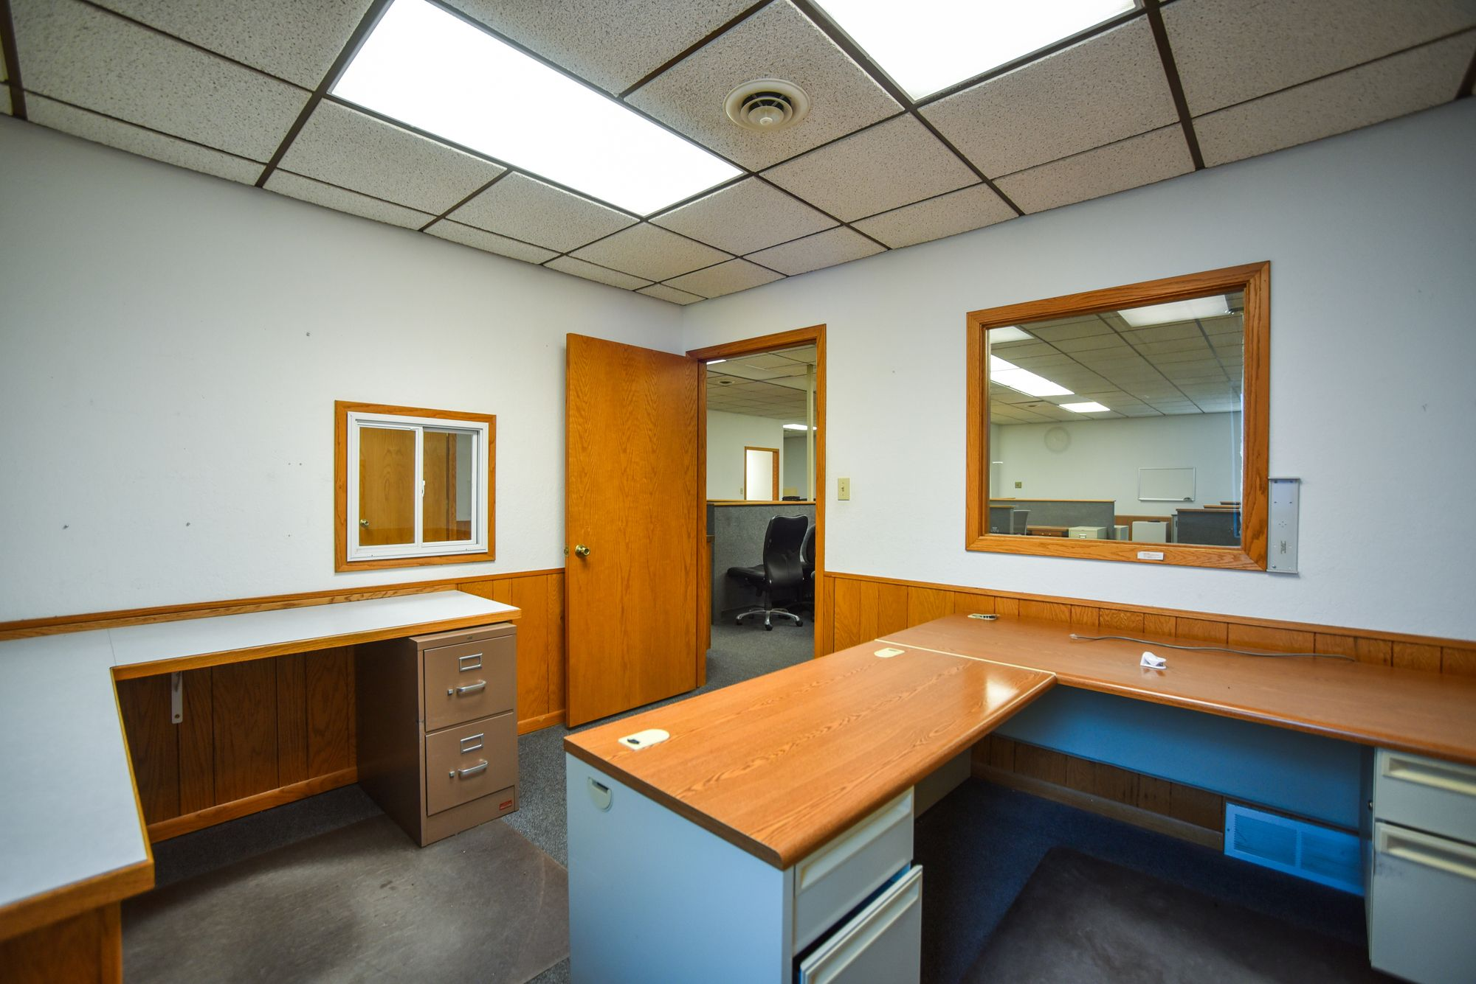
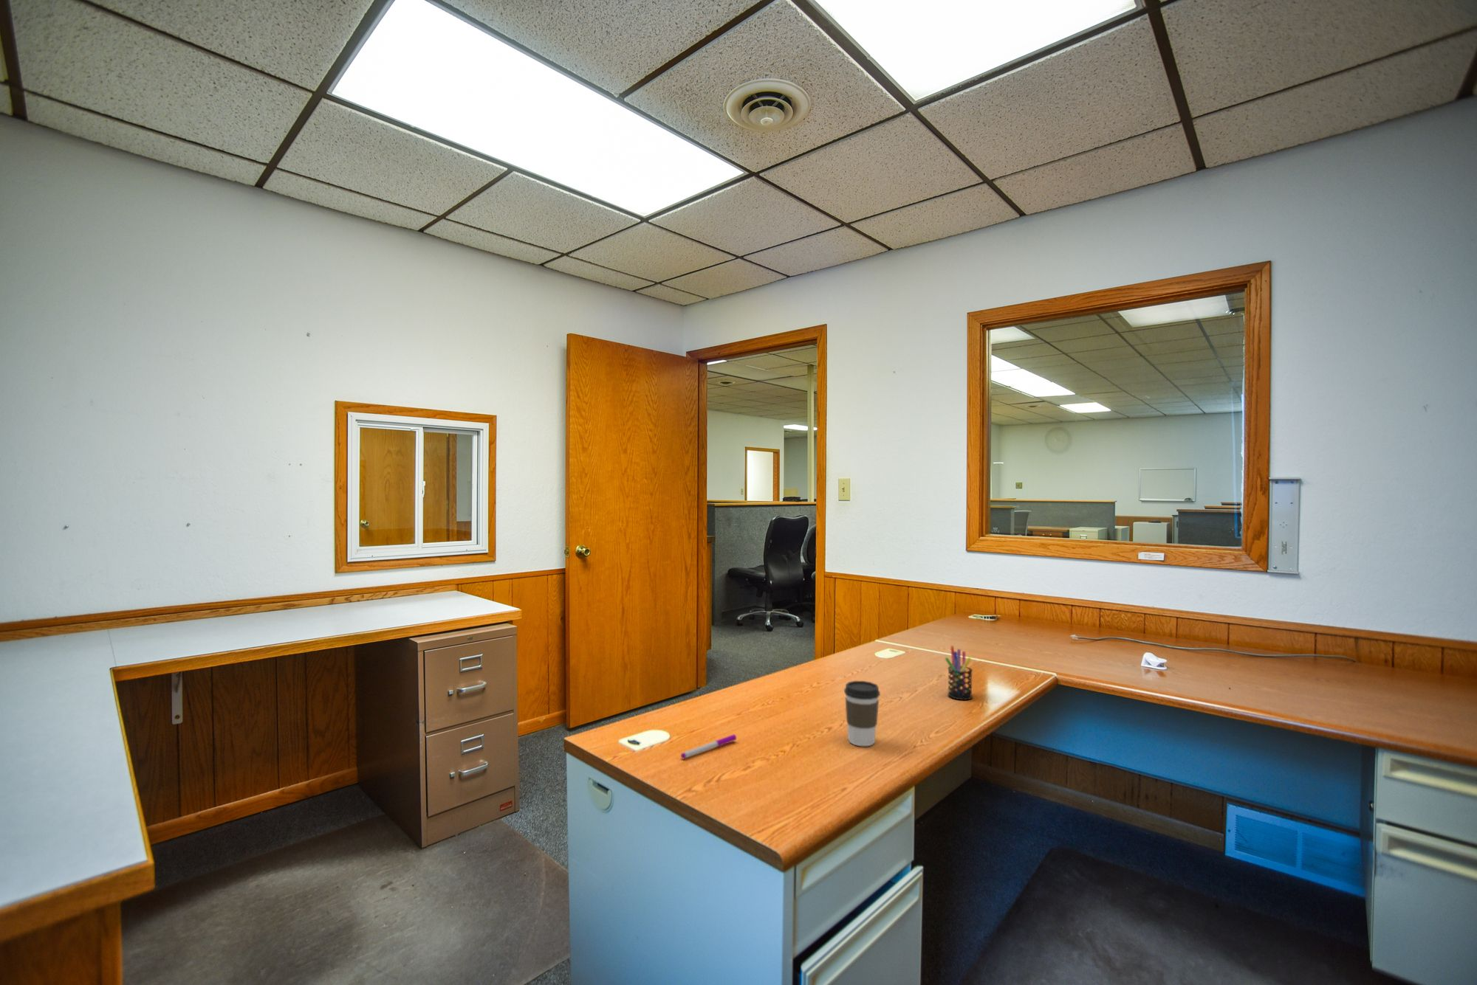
+ pen (709, 746)
+ pen holder (957, 672)
+ coffee cup (861, 712)
